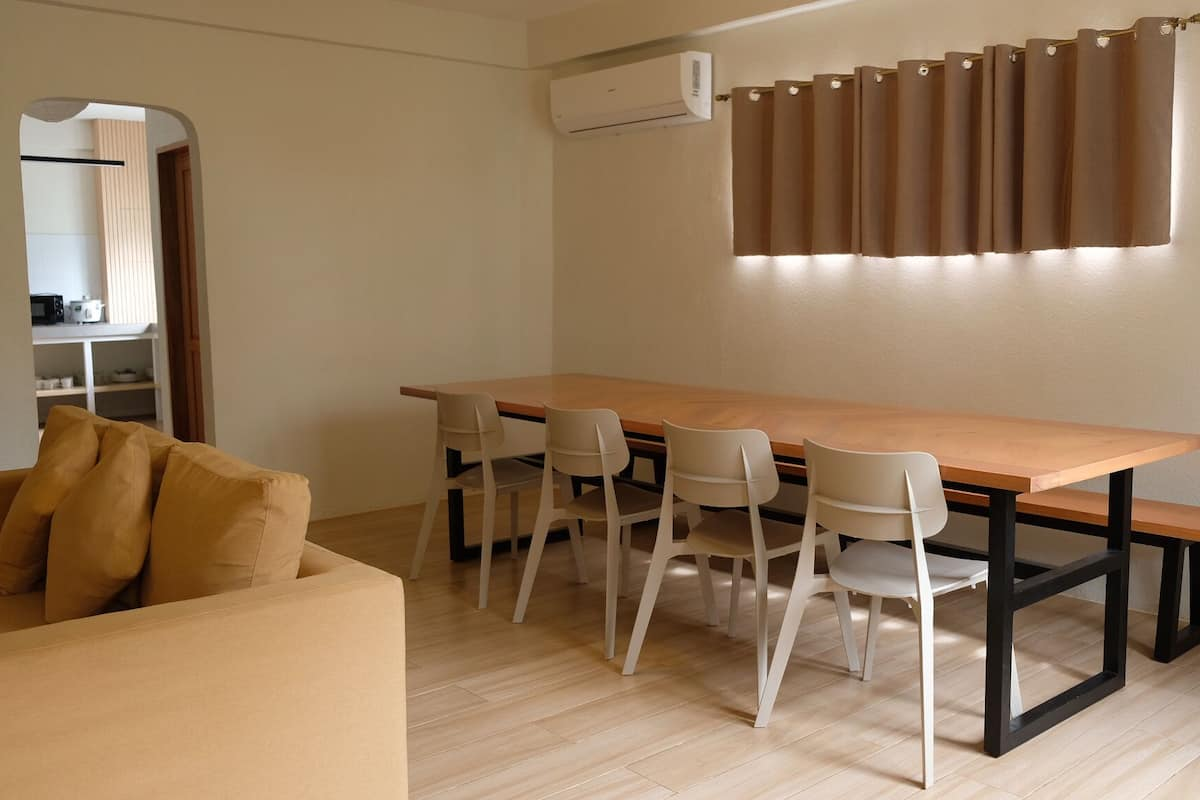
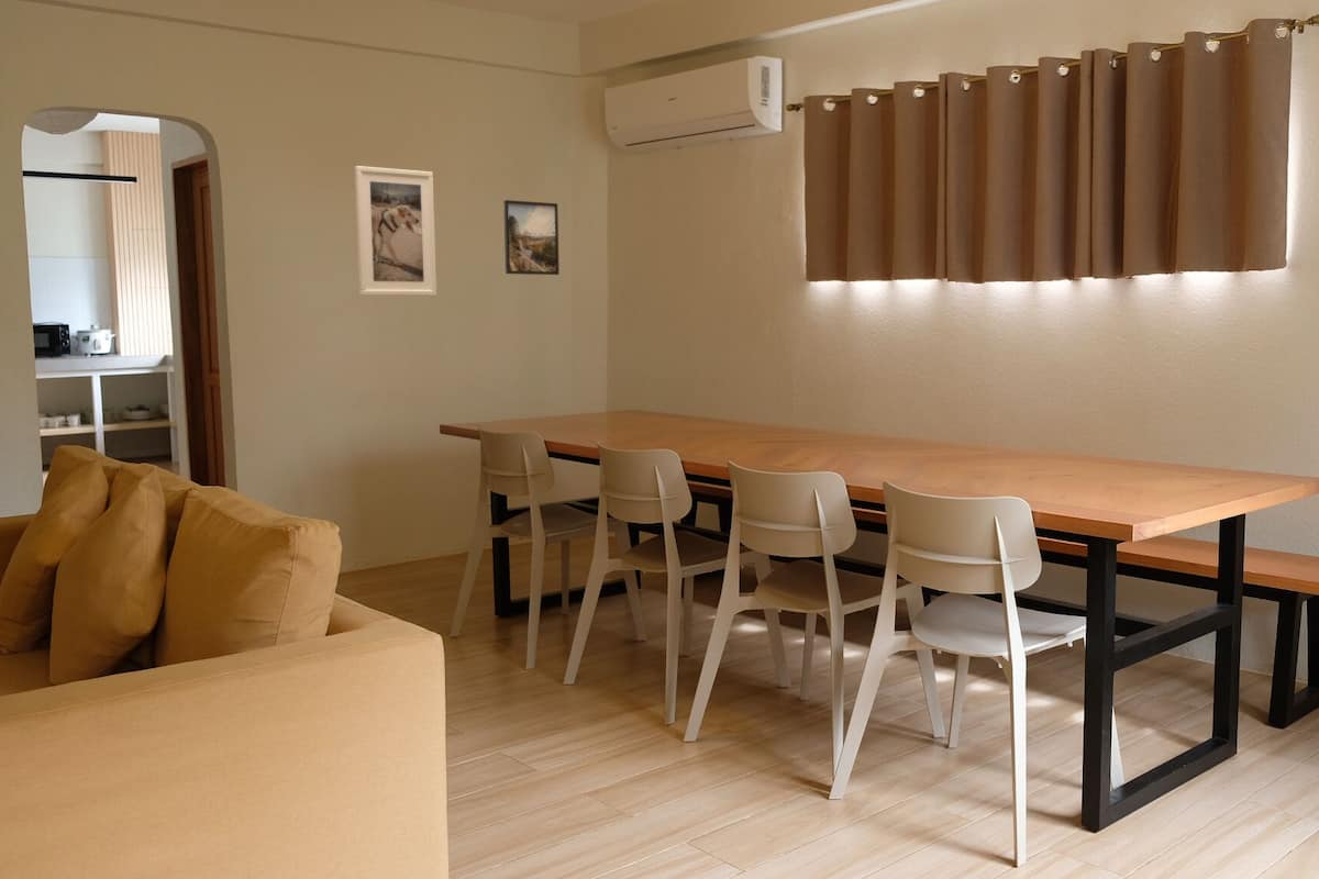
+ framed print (531, 237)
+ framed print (397, 232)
